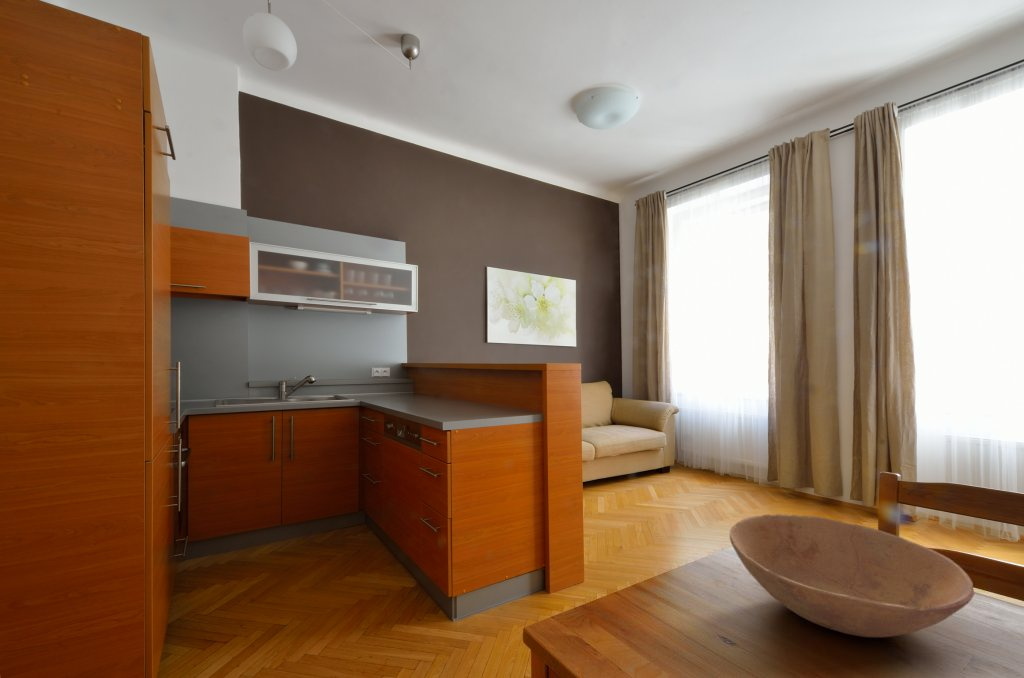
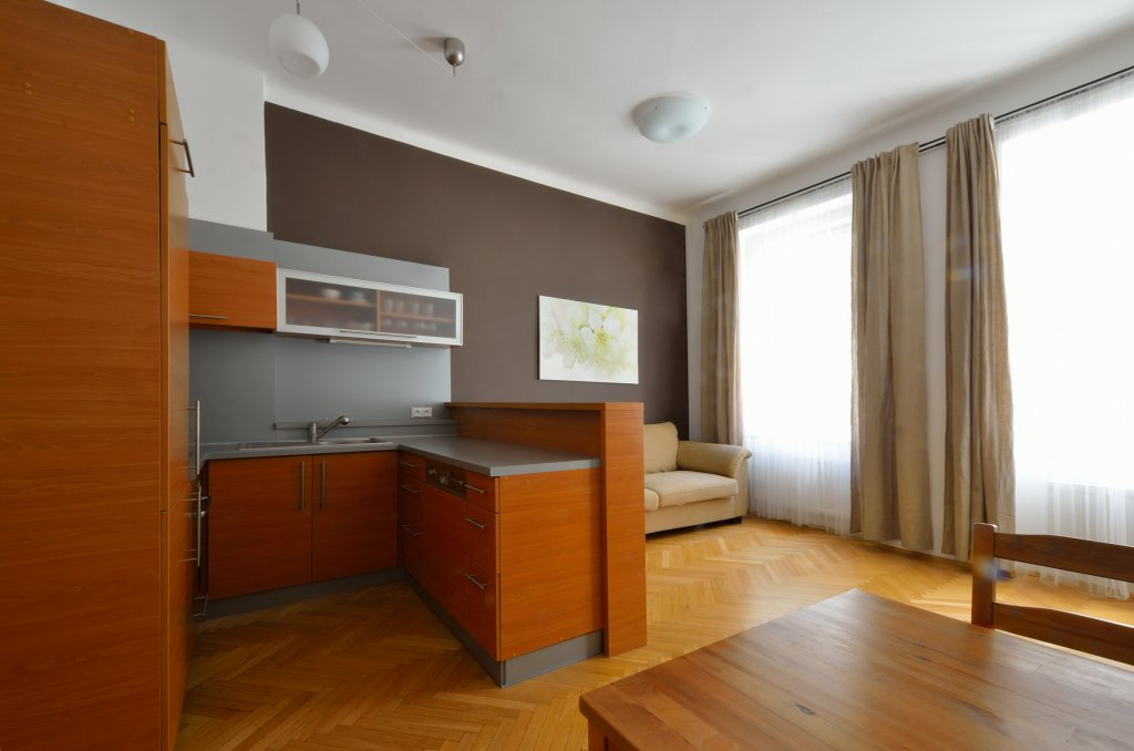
- bowl (836, 581)
